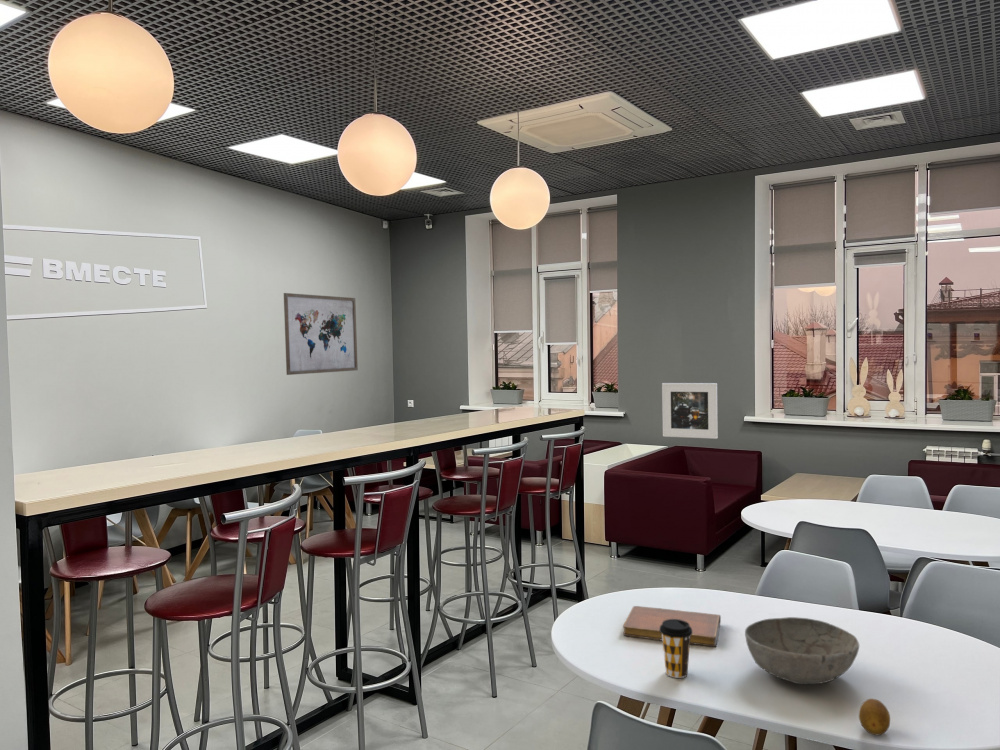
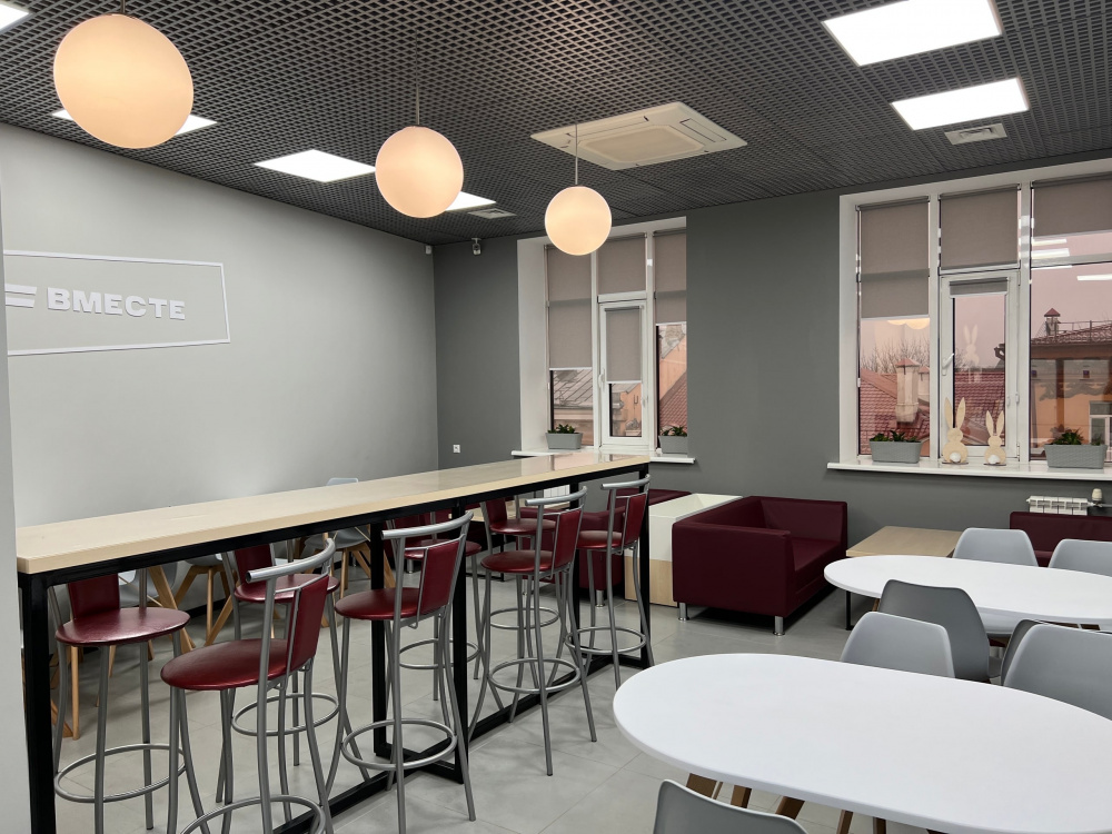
- wall art (323, 334)
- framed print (689, 410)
- fruit (874, 717)
- coffee cup (676, 648)
- notebook (672, 618)
- bowl (800, 654)
